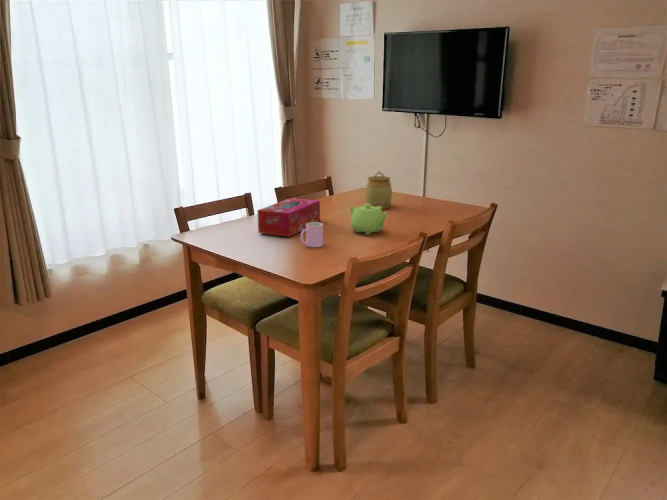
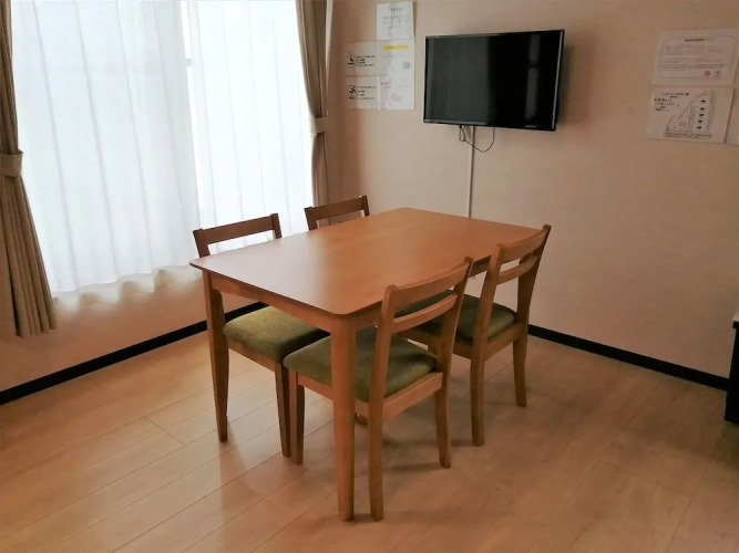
- jar (378, 189)
- cup (311, 235)
- teapot (369, 217)
- tissue box (290, 216)
